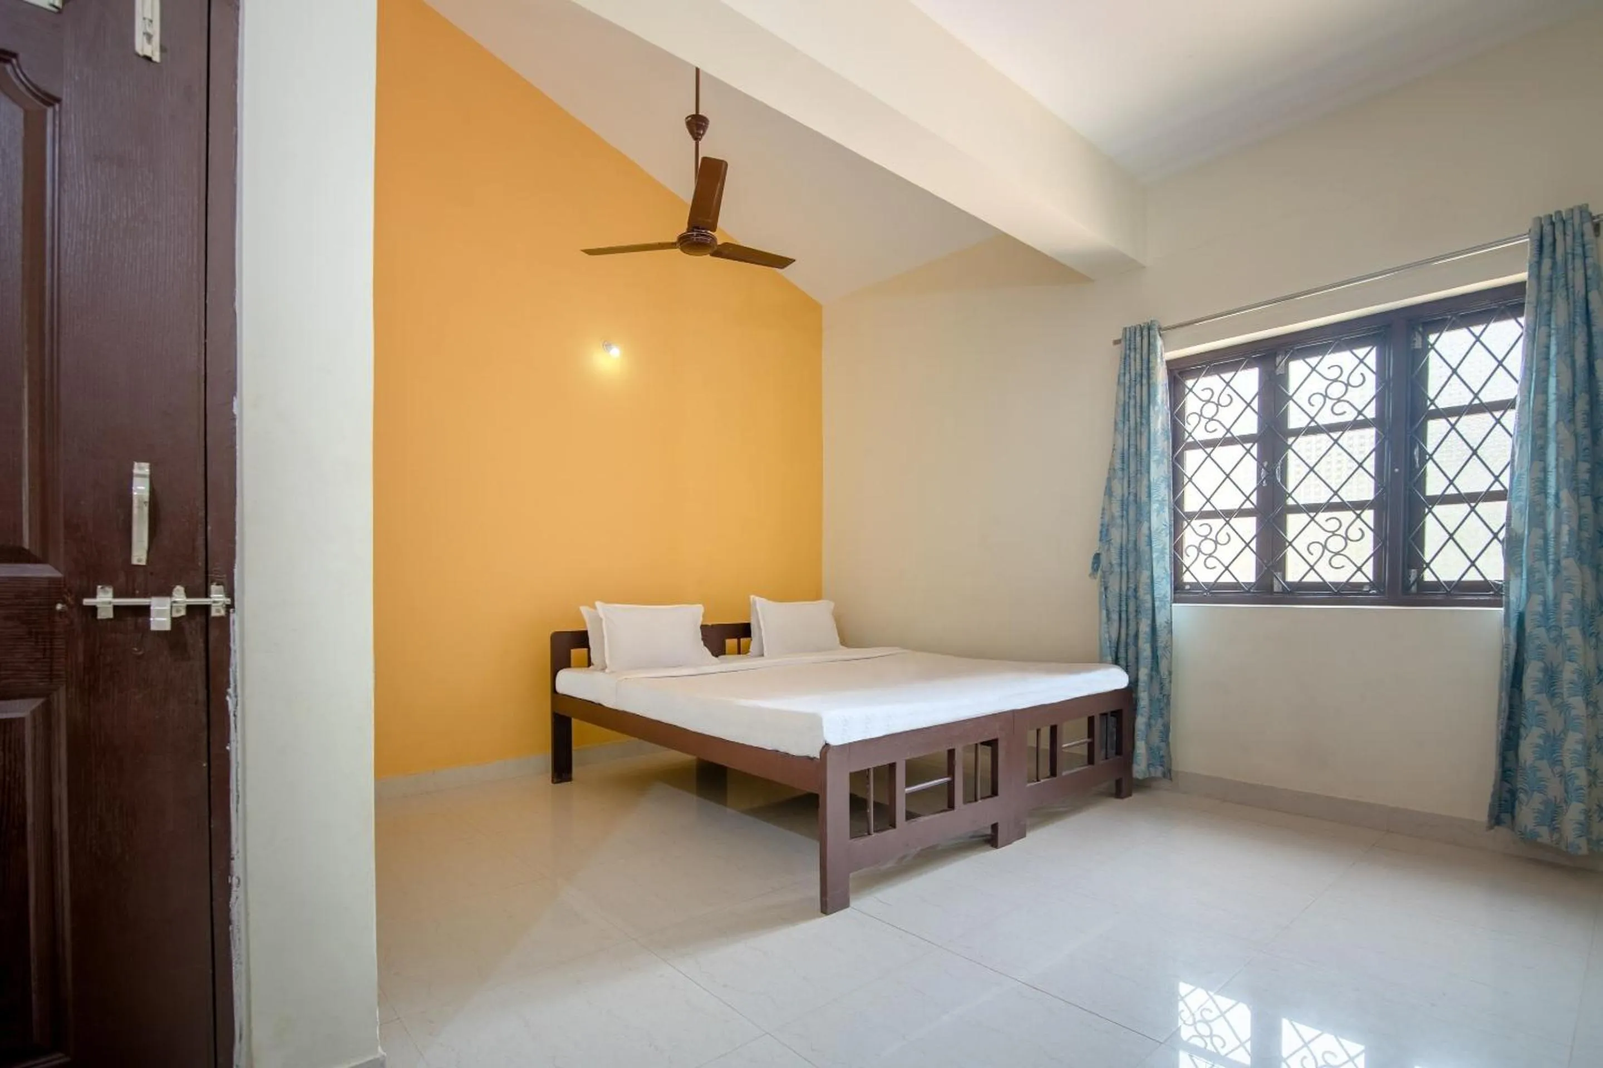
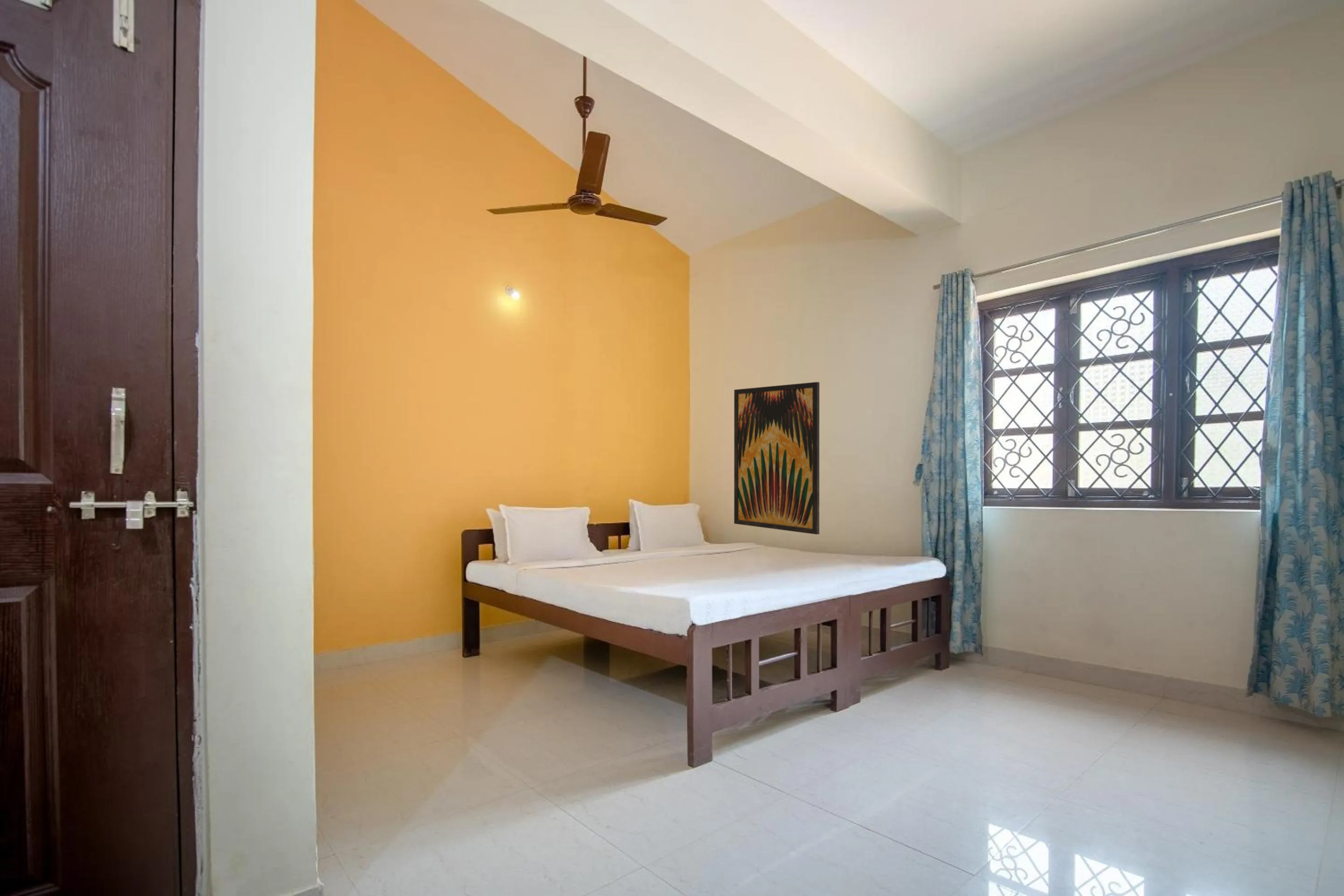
+ wall art (774, 457)
